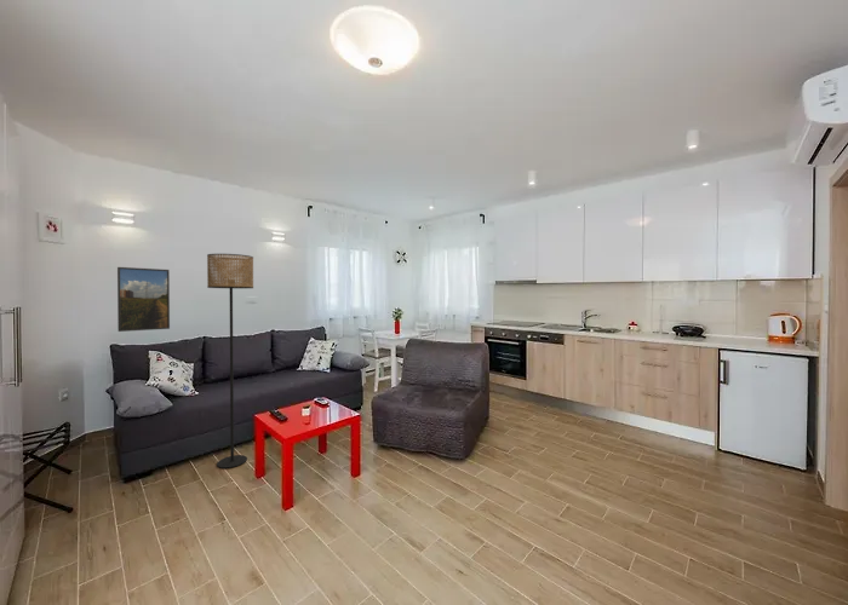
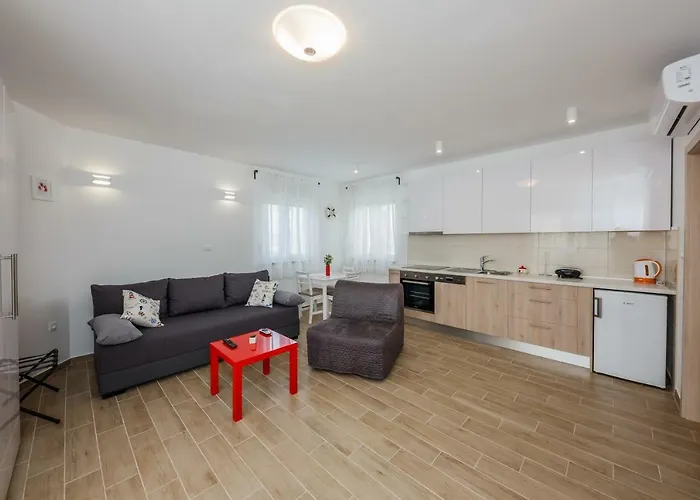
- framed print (144, 299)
- floor lamp (231, 358)
